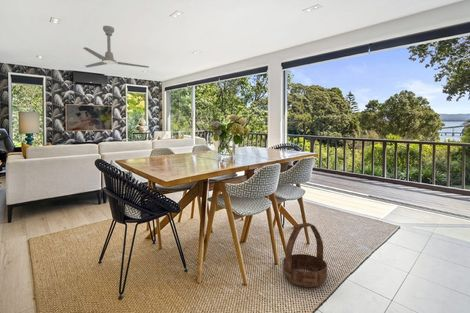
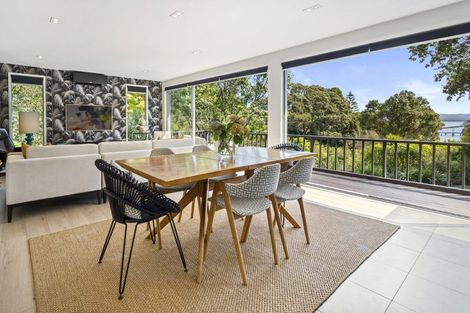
- ceiling fan (110, 45)
- basket (304, 254)
